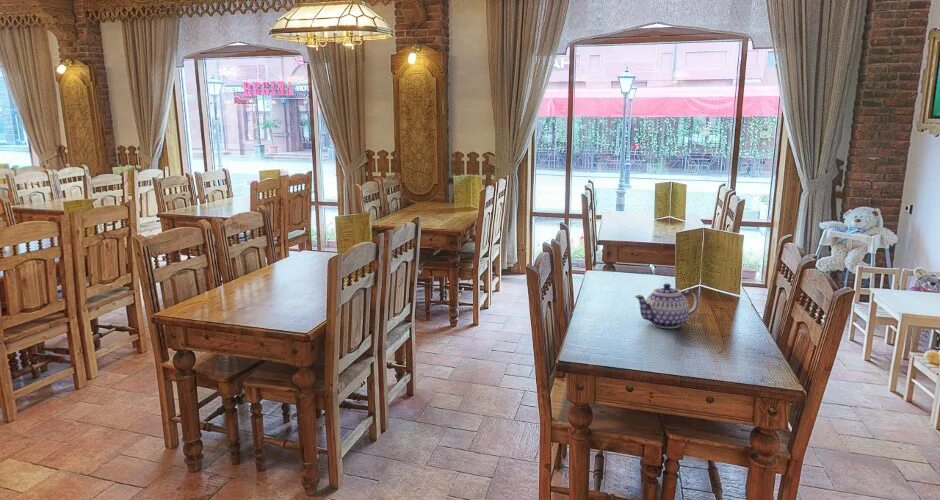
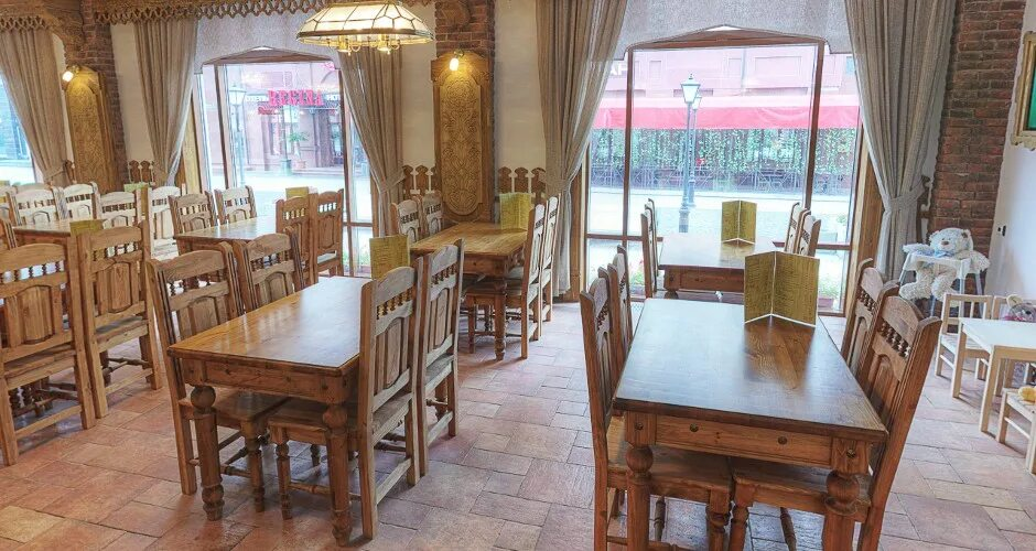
- teapot (666, 304)
